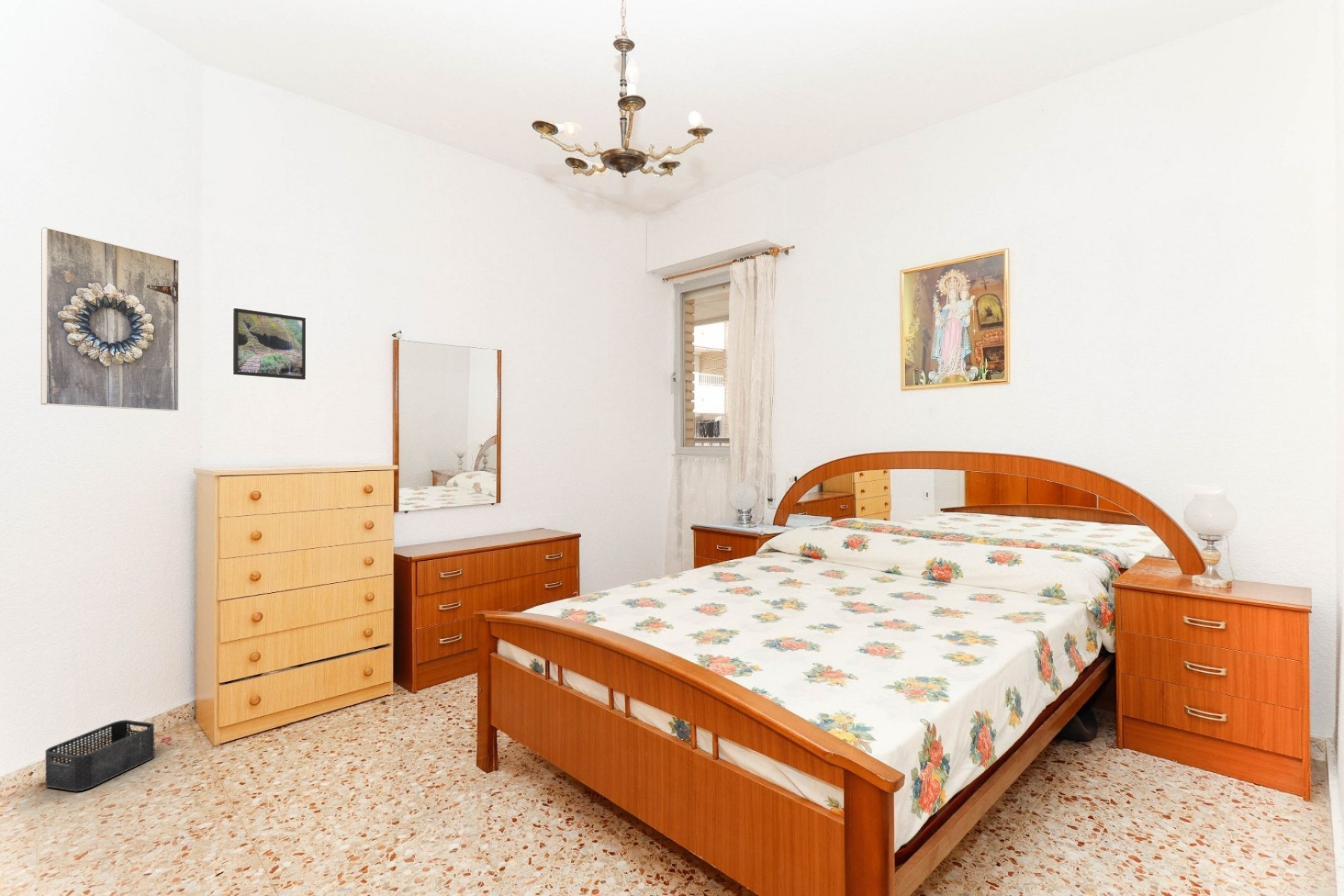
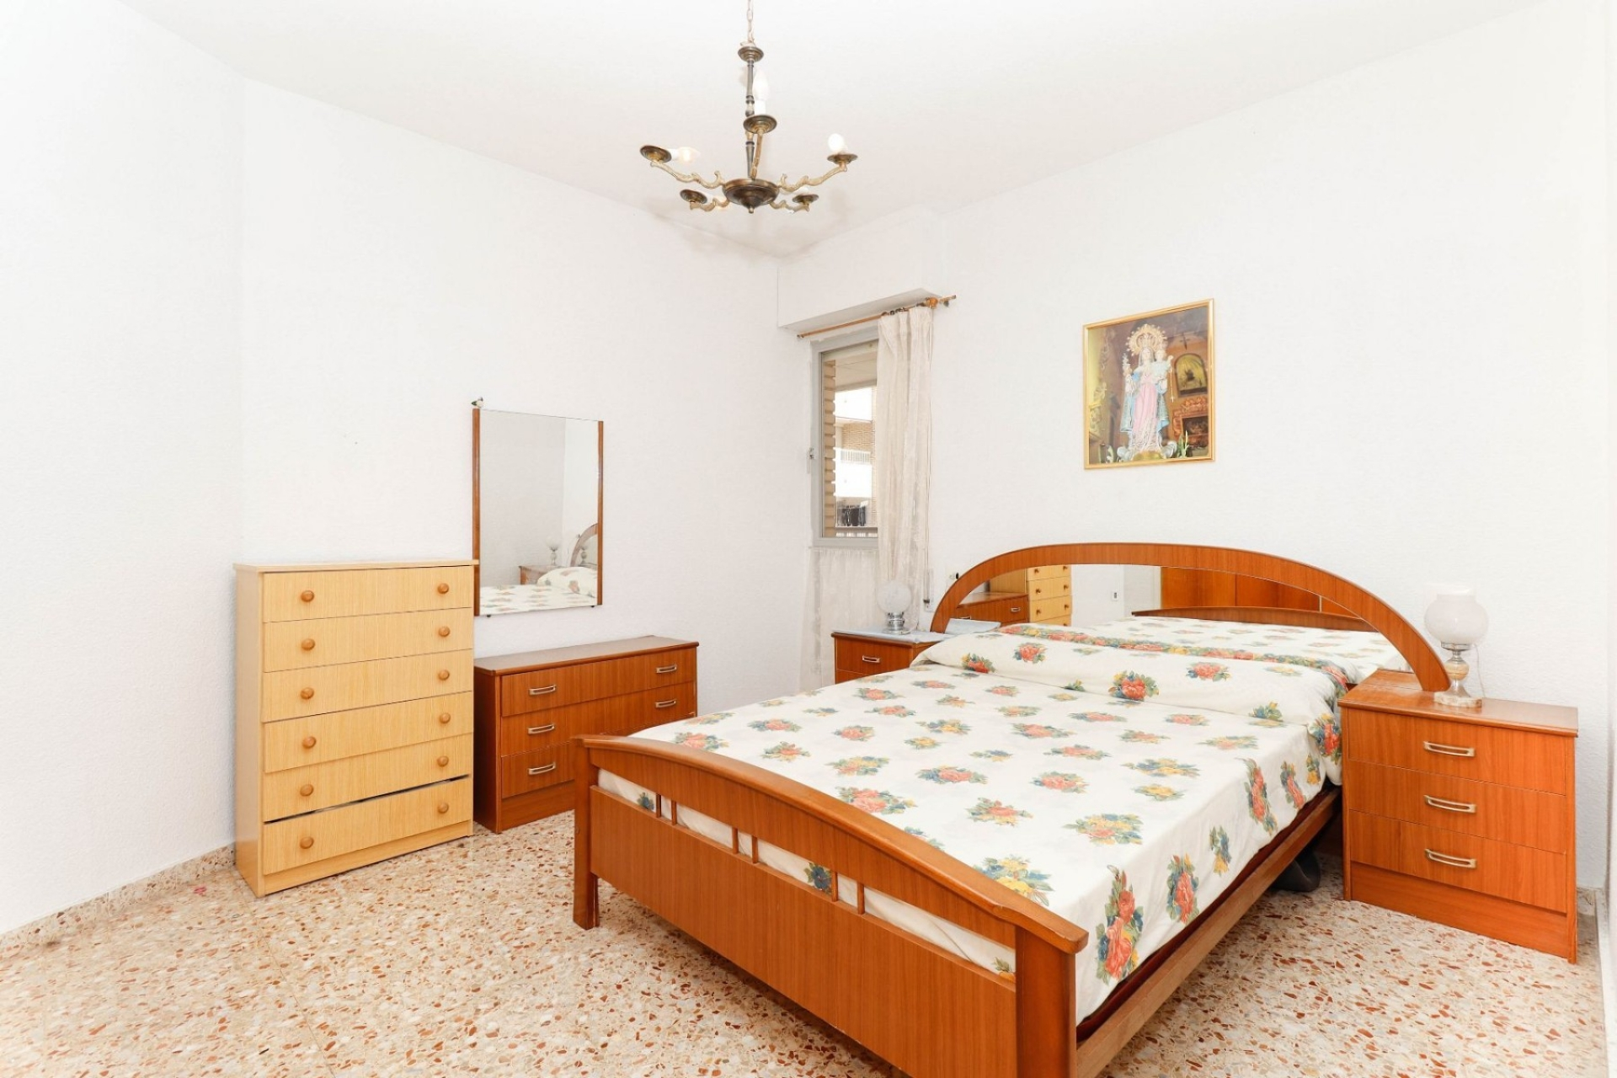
- storage bin (102, 753)
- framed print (115, 326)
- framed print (270, 345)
